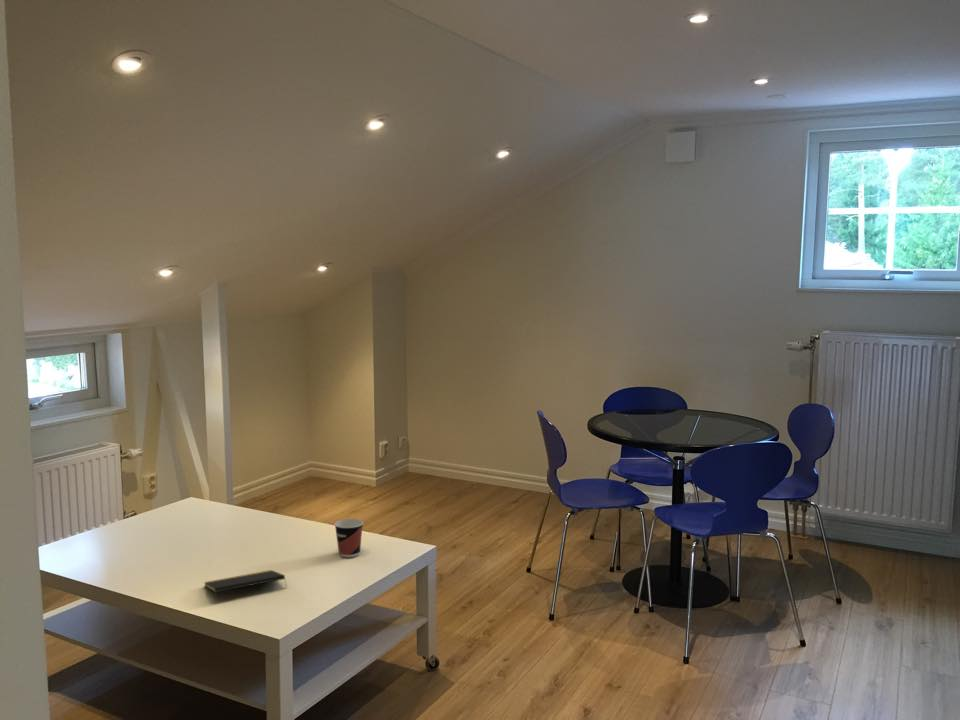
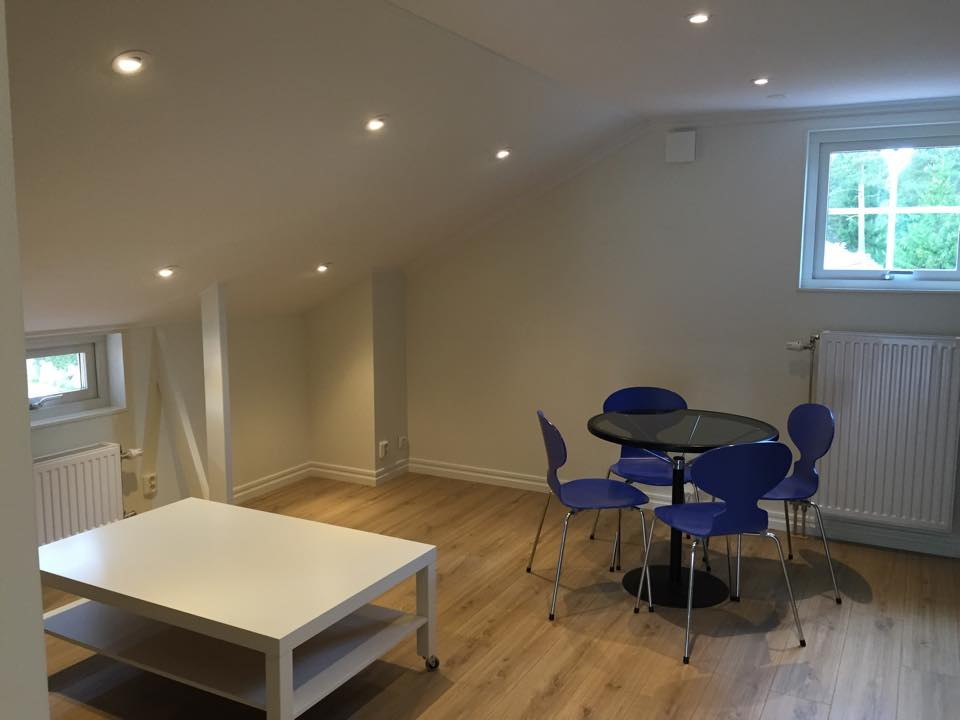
- notepad (244, 580)
- cup (349, 538)
